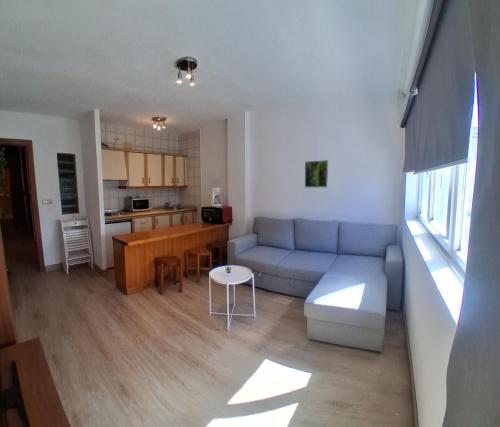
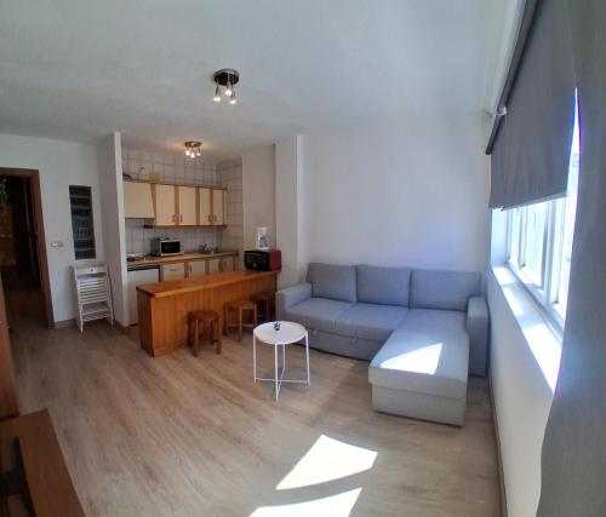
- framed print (316, 174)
